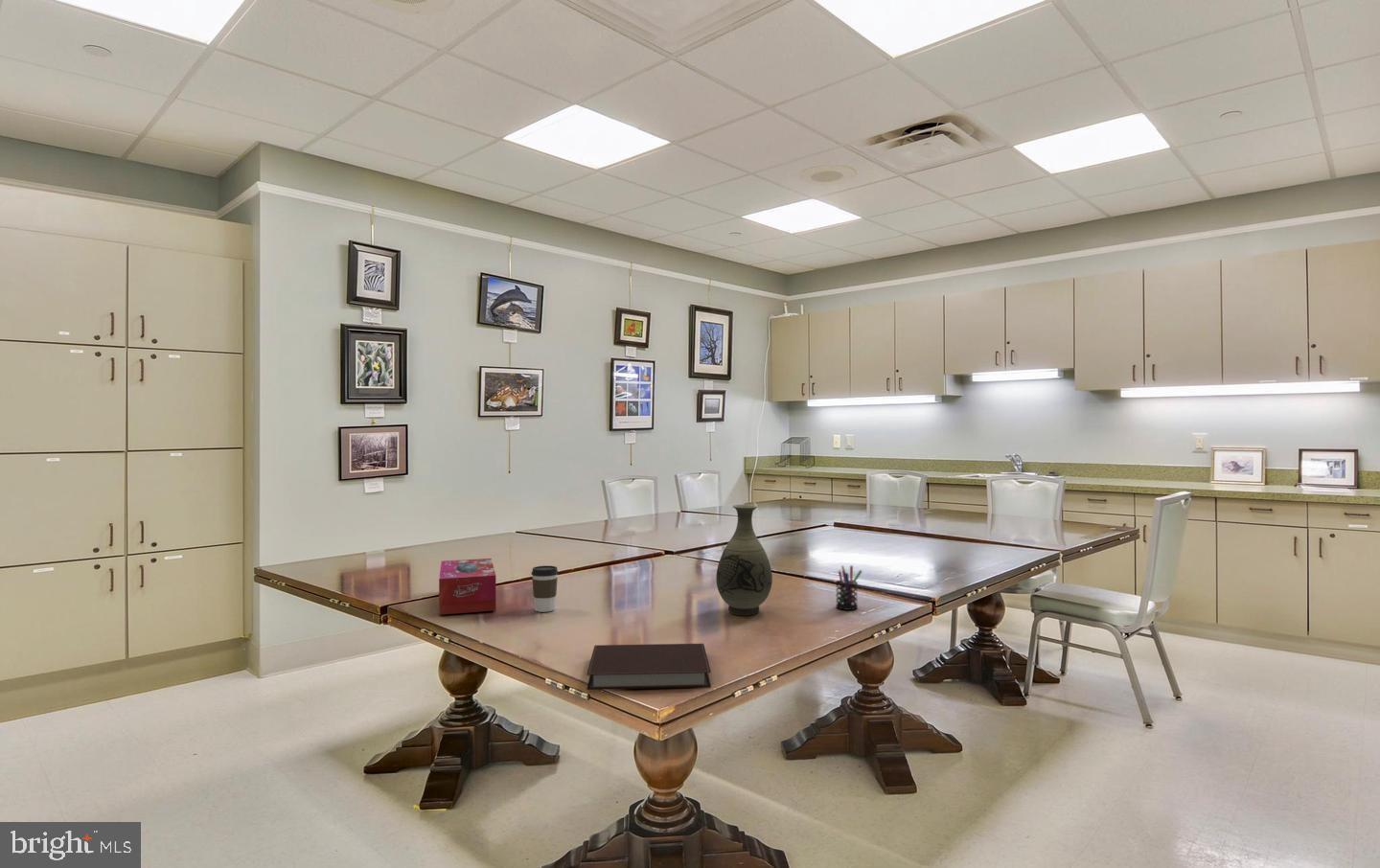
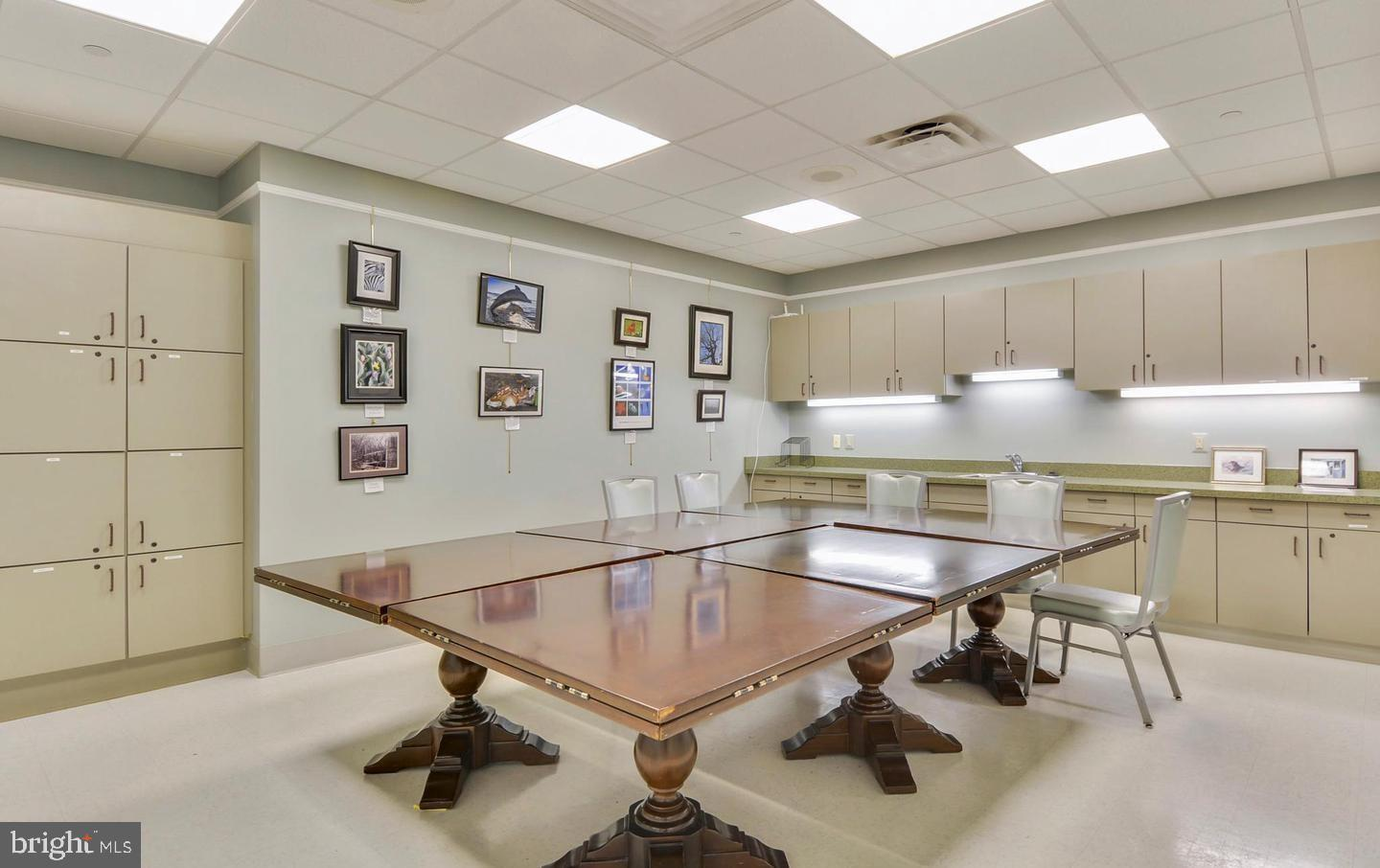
- pen holder (849, 585)
- coffee cup (544, 588)
- tissue box (467, 583)
- notebook (649, 664)
- vase (744, 559)
